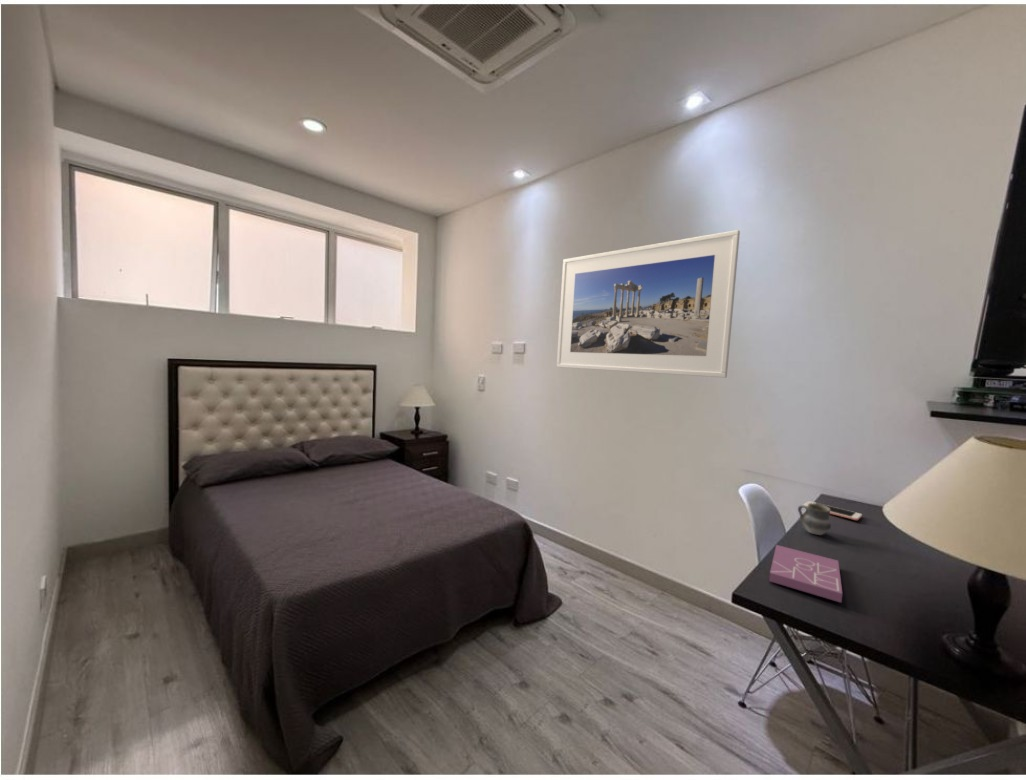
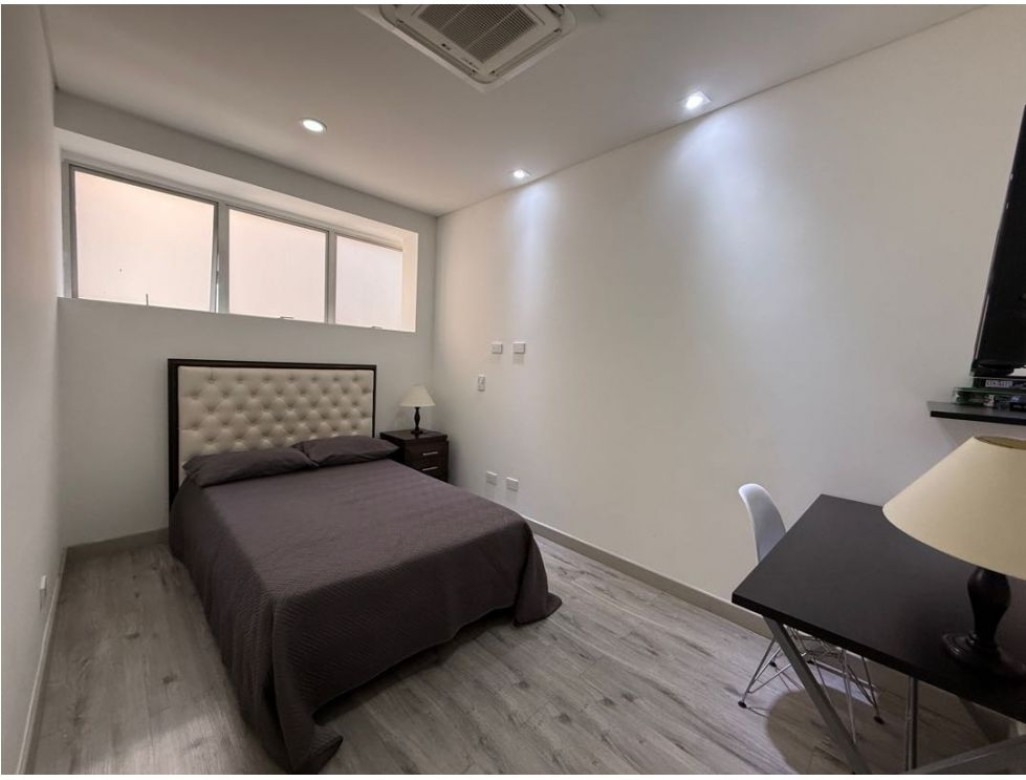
- cell phone (831, 510)
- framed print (633, 310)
- book (805, 570)
- cup (813, 518)
